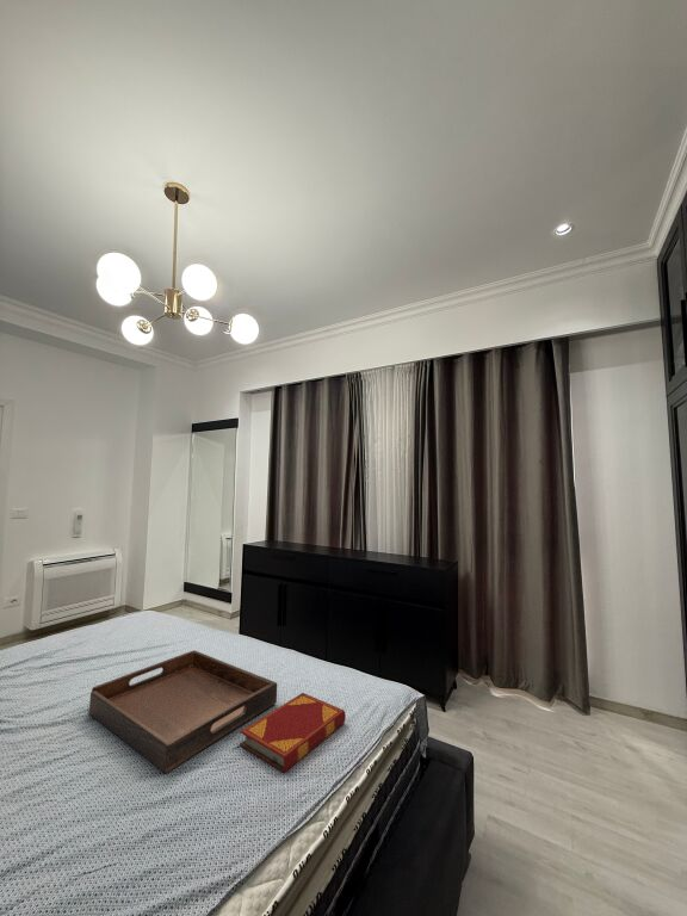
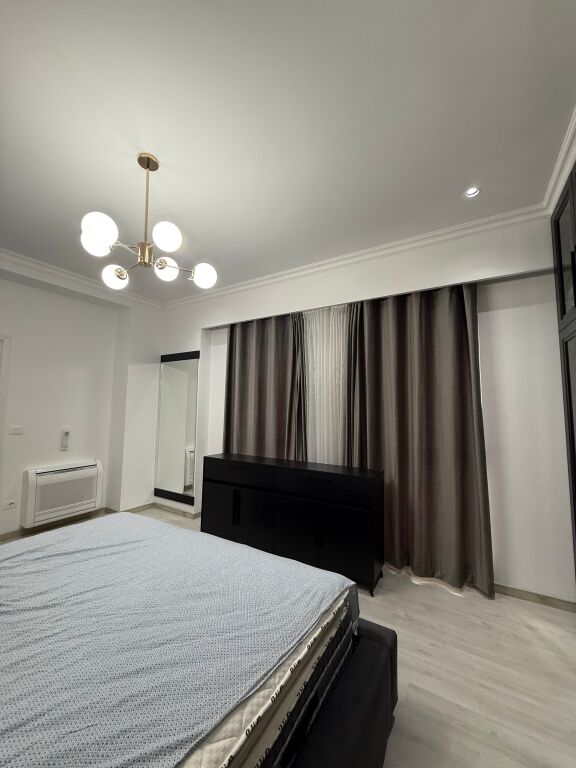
- serving tray (182, 695)
- hardback book (295, 726)
